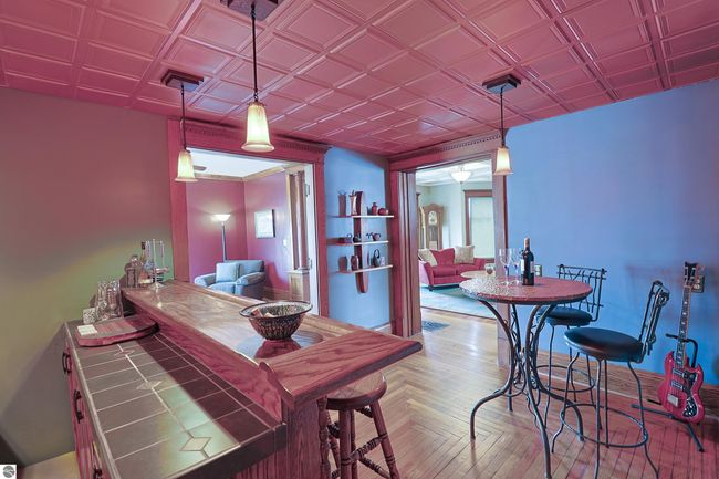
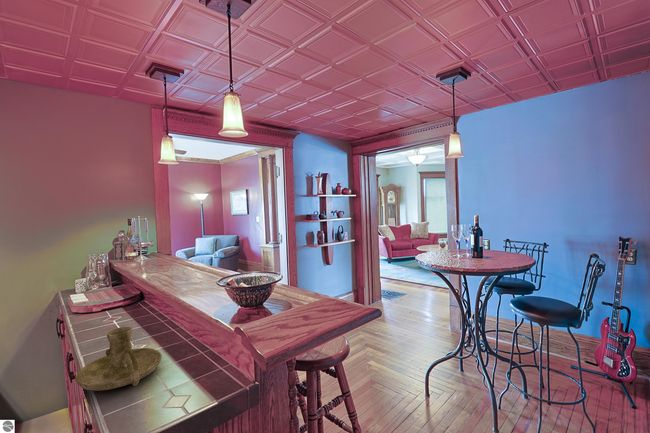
+ candle holder (123, 356)
